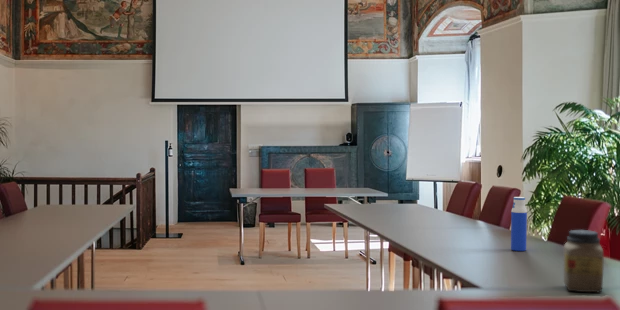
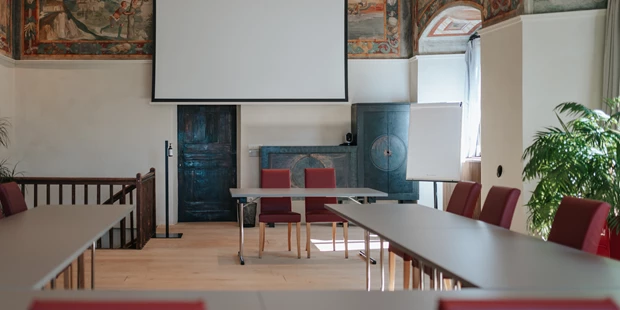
- water bottle (518, 223)
- jar (583, 259)
